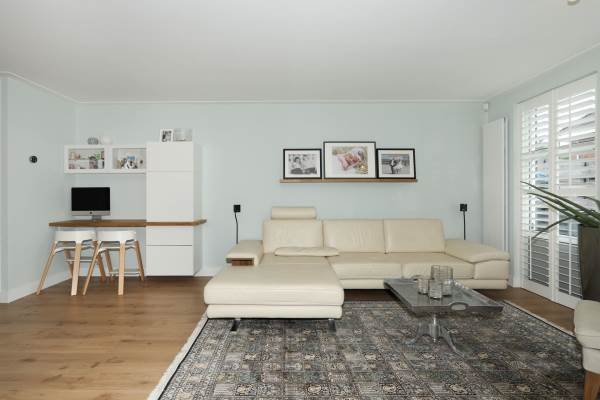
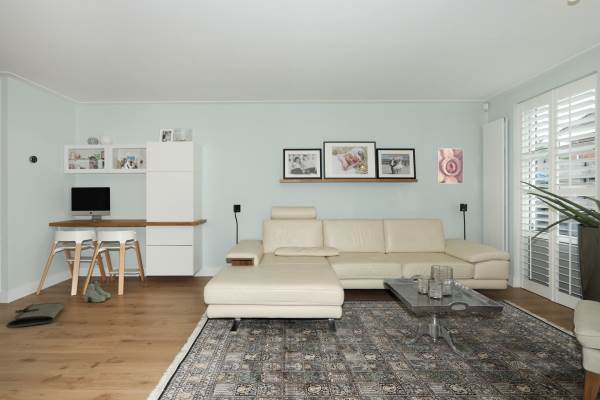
+ boots (97, 290)
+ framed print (450, 166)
+ tool roll (37, 311)
